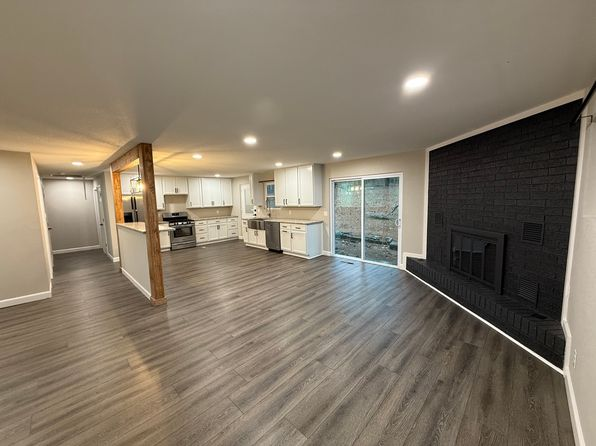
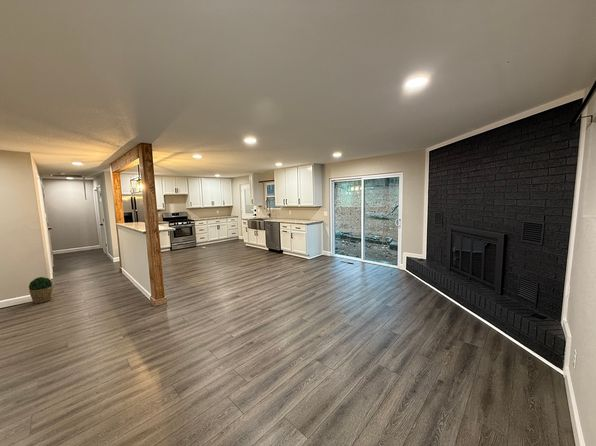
+ potted plant (41, 289)
